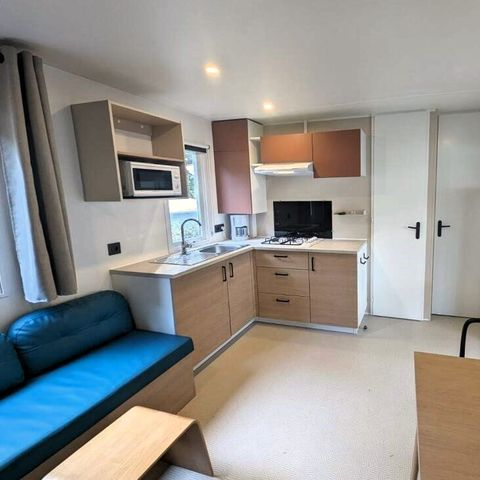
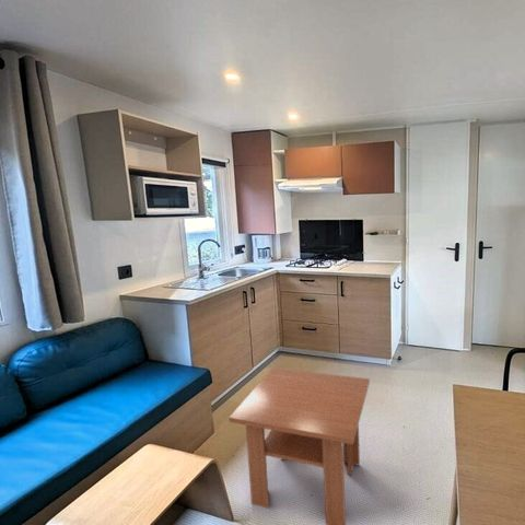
+ coffee table (306, 440)
